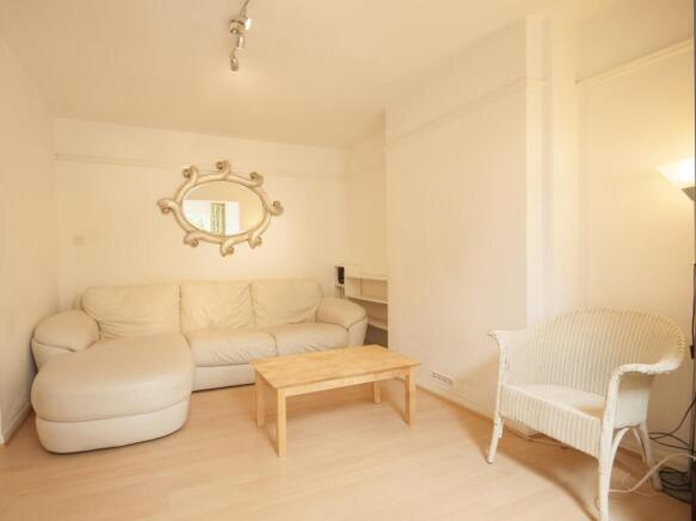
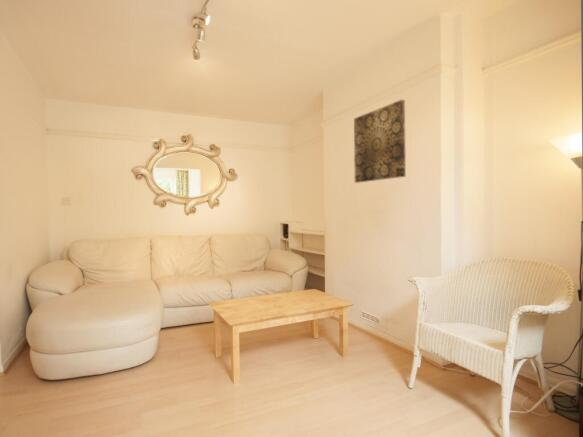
+ wall art (377, 145)
